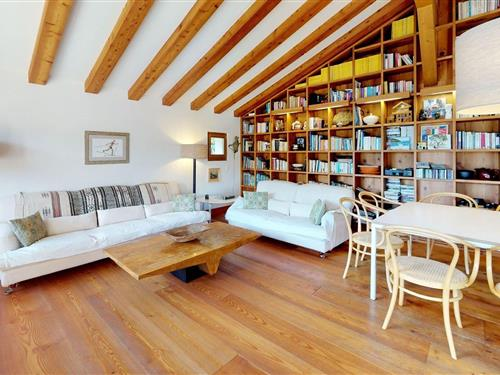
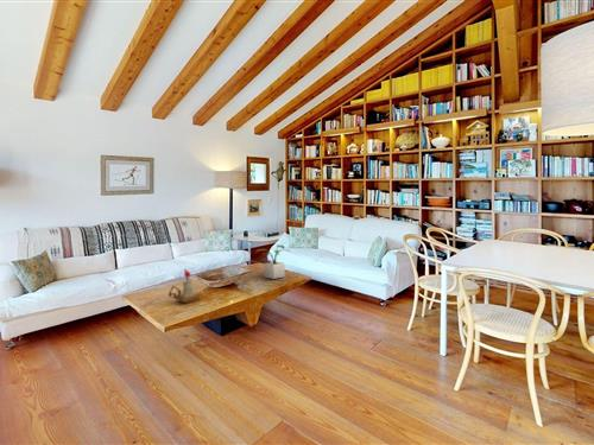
+ potted plant (274, 261)
+ candle holder (184, 285)
